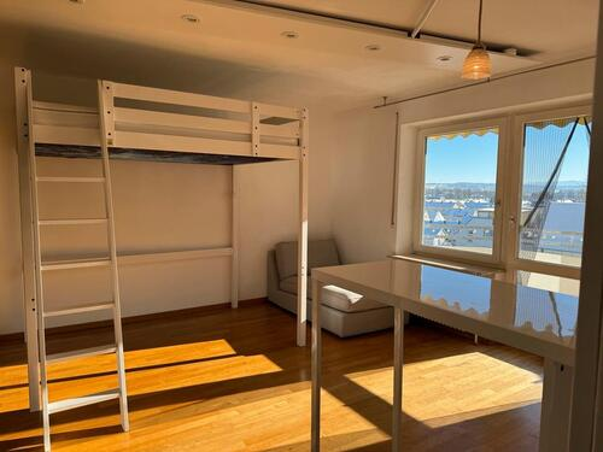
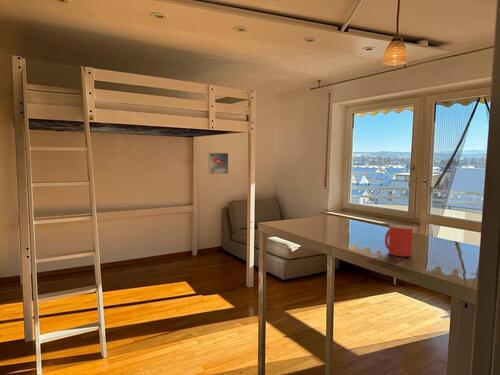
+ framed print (218, 163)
+ mug (397, 240)
